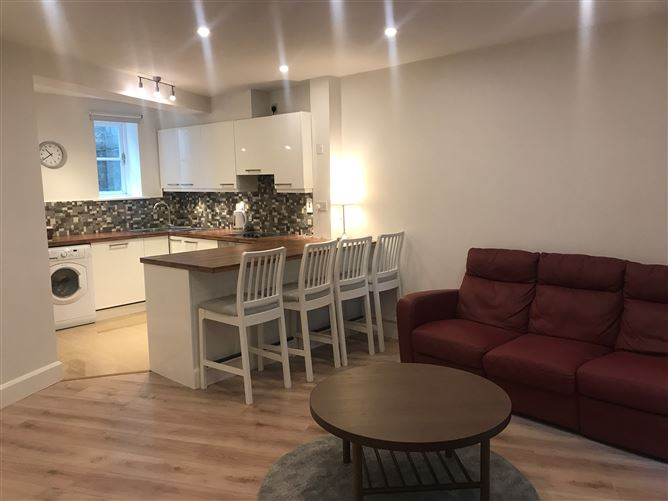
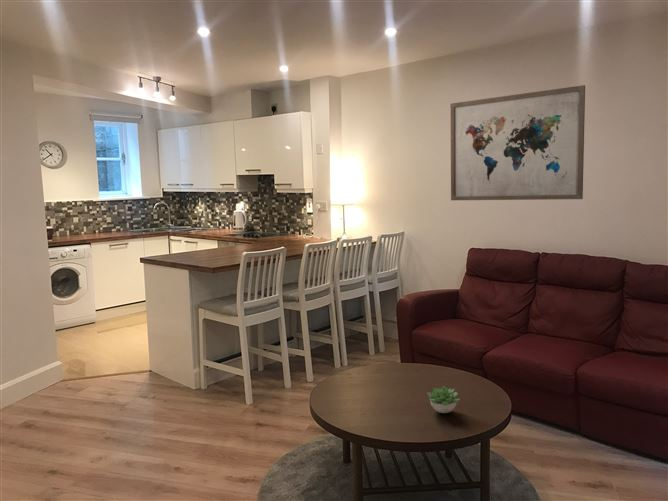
+ succulent plant (443, 400)
+ wall art (512, 148)
